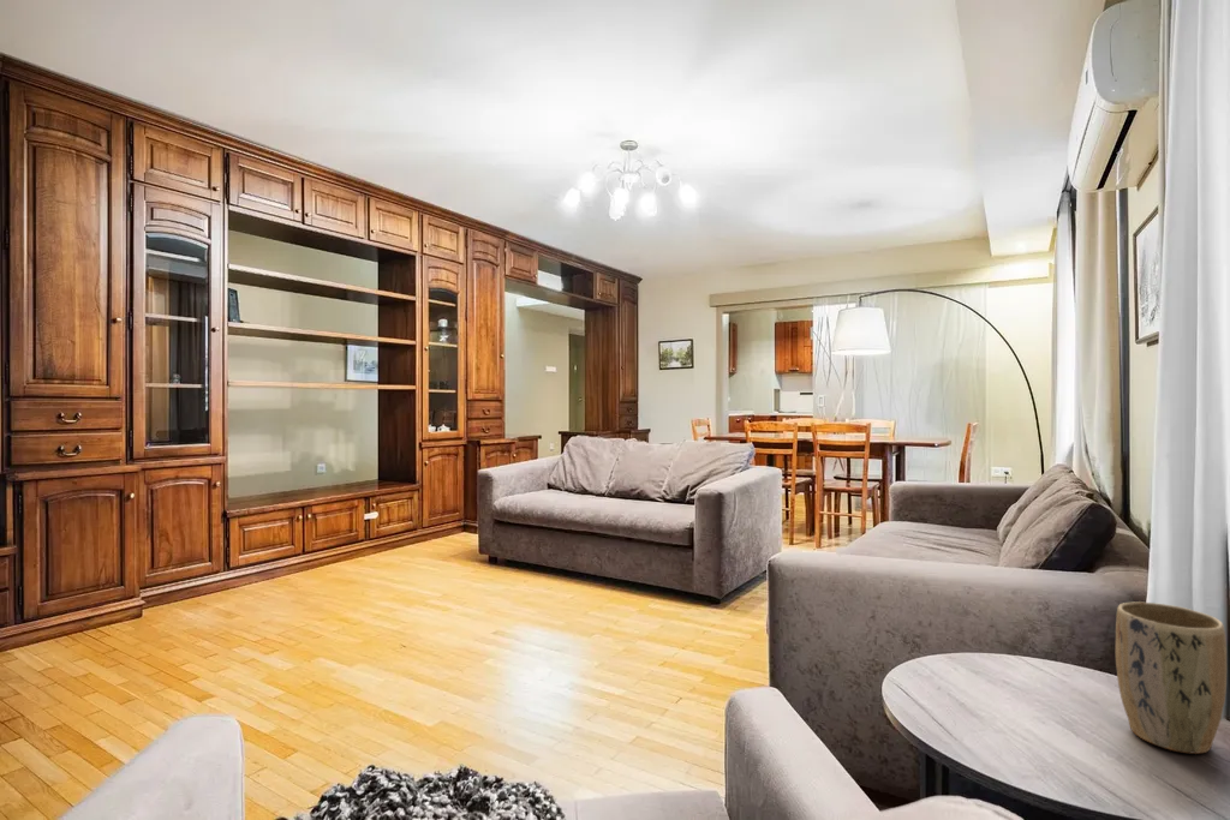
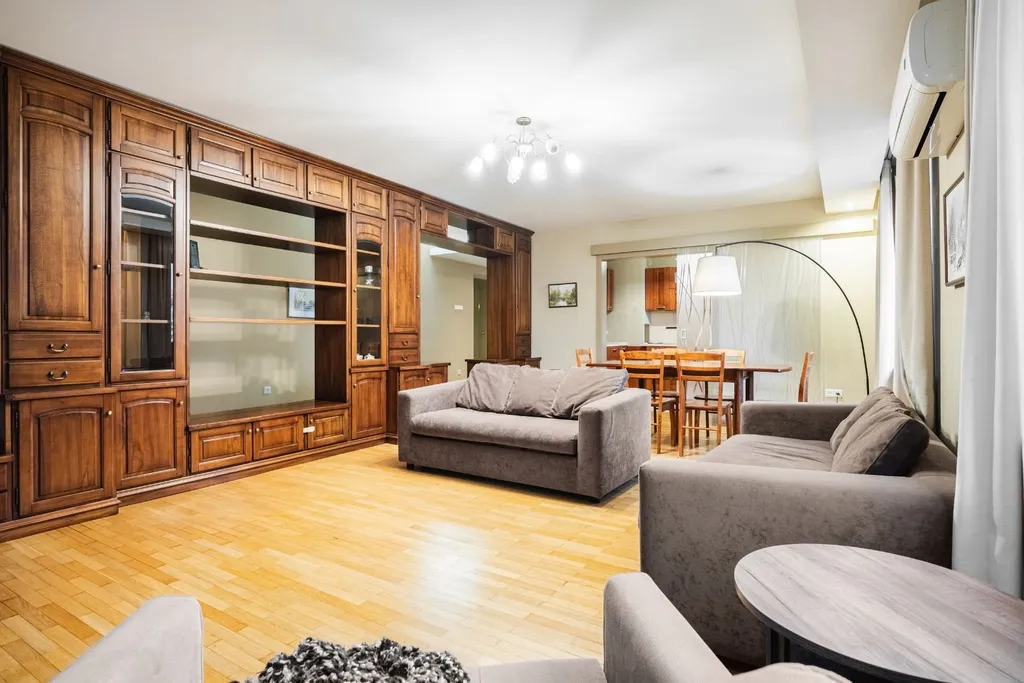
- plant pot (1168, 676)
